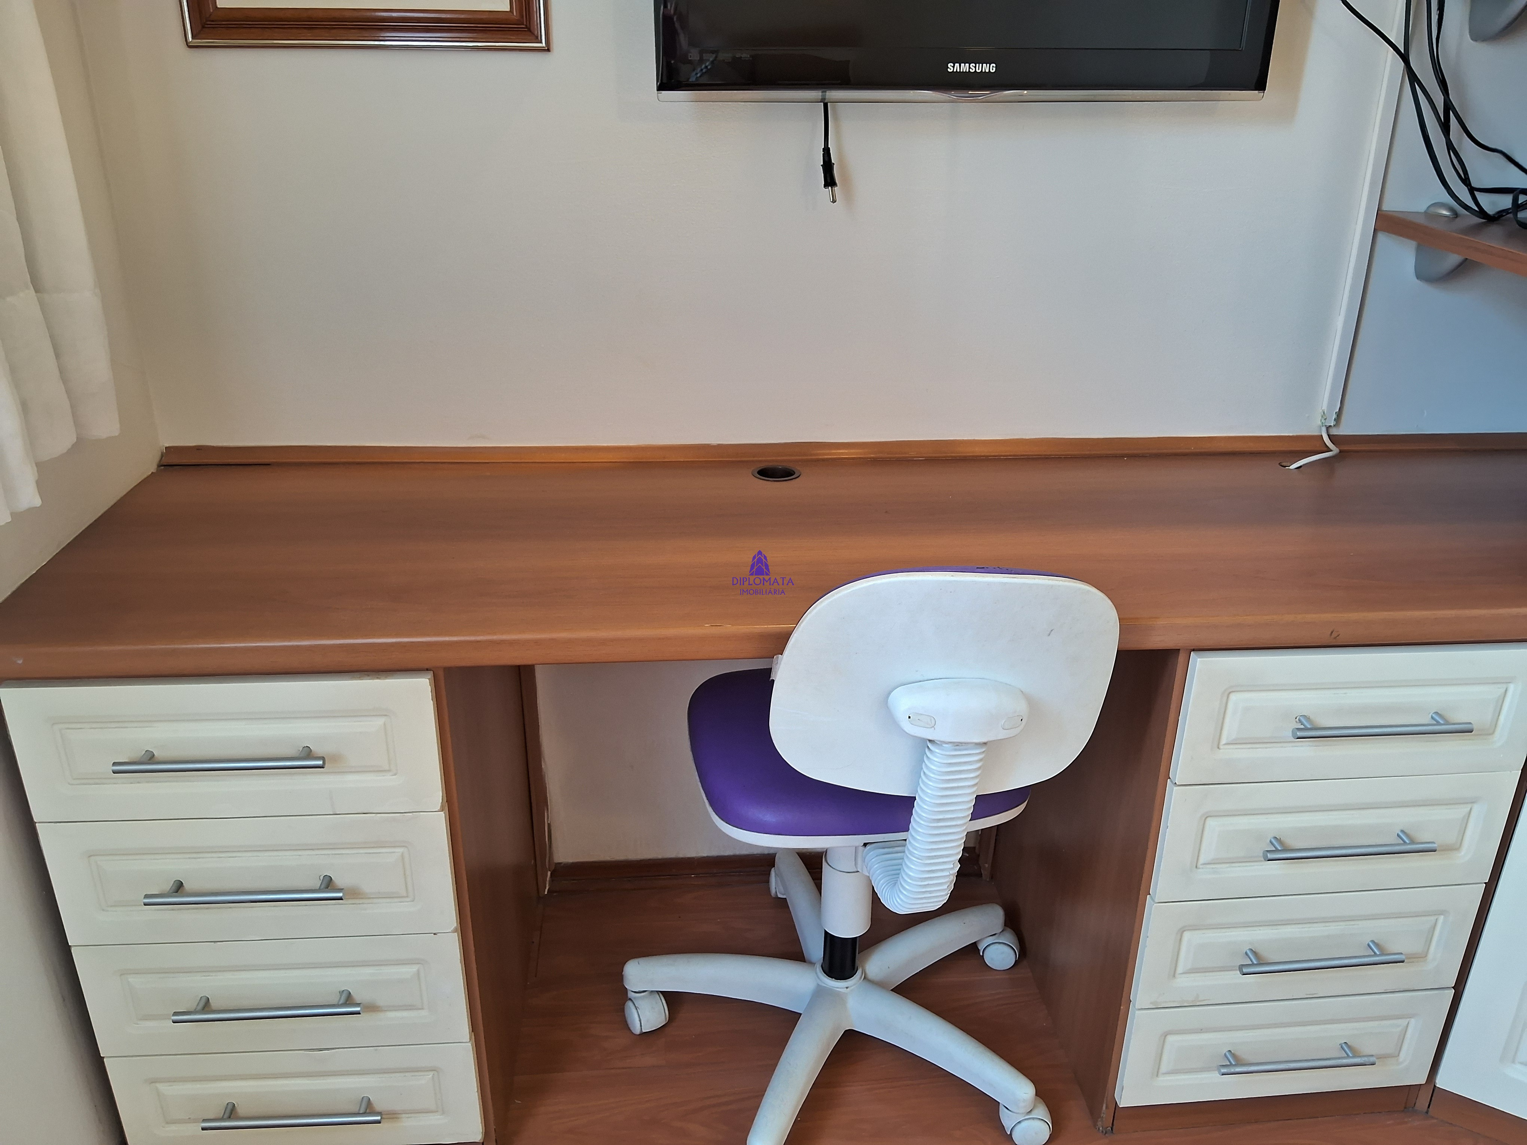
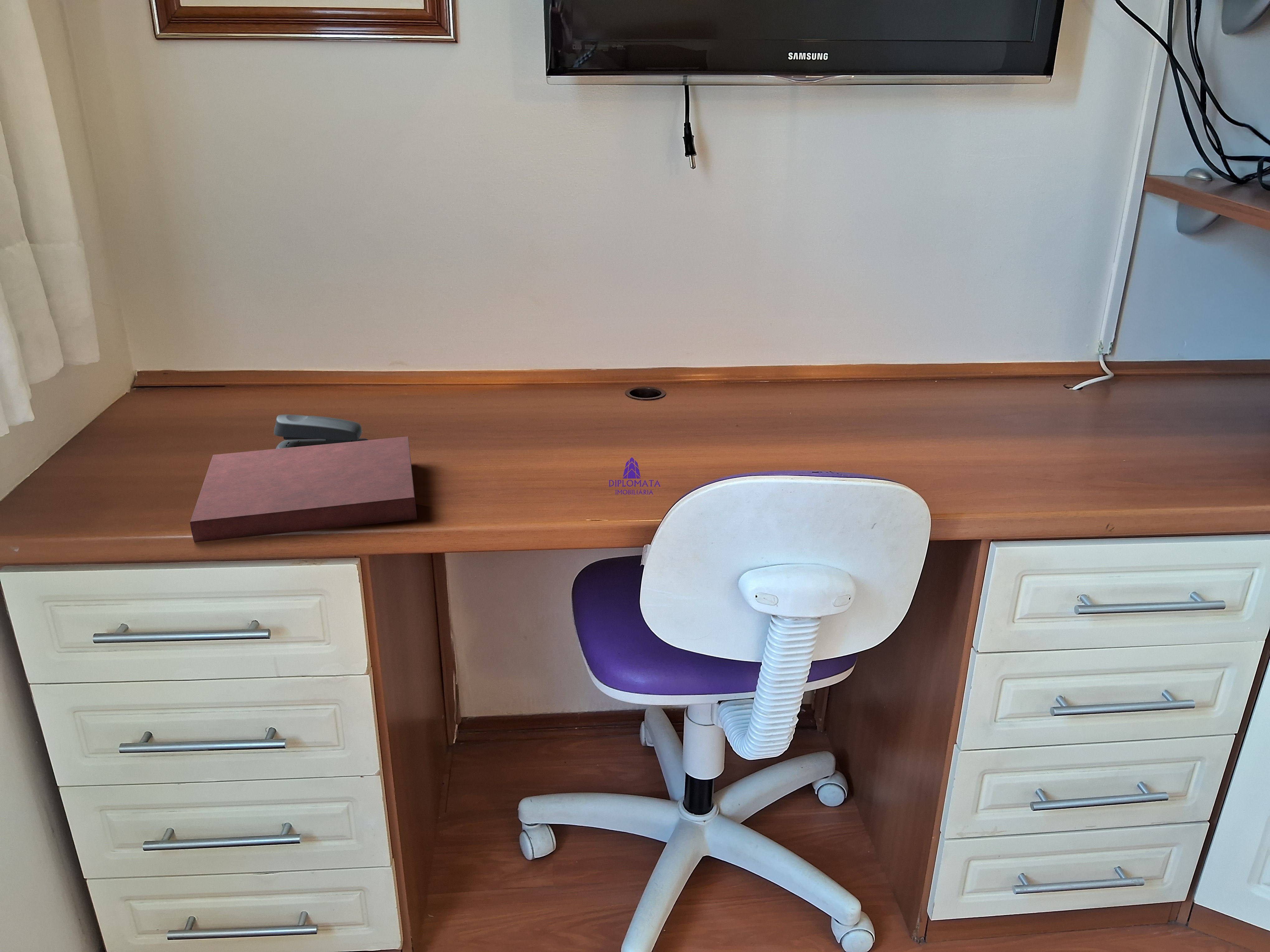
+ stapler (321, 431)
+ notebook (311, 486)
